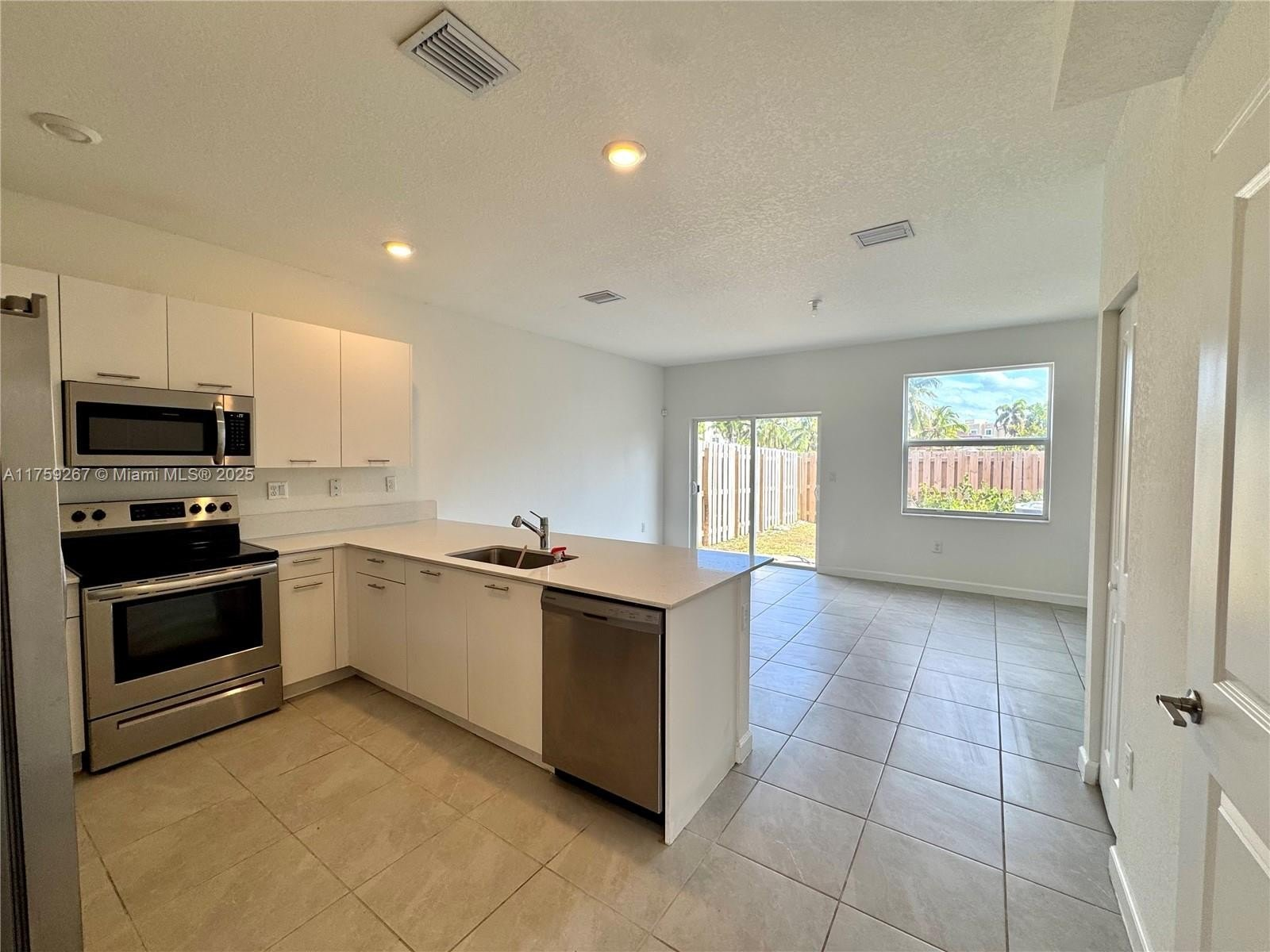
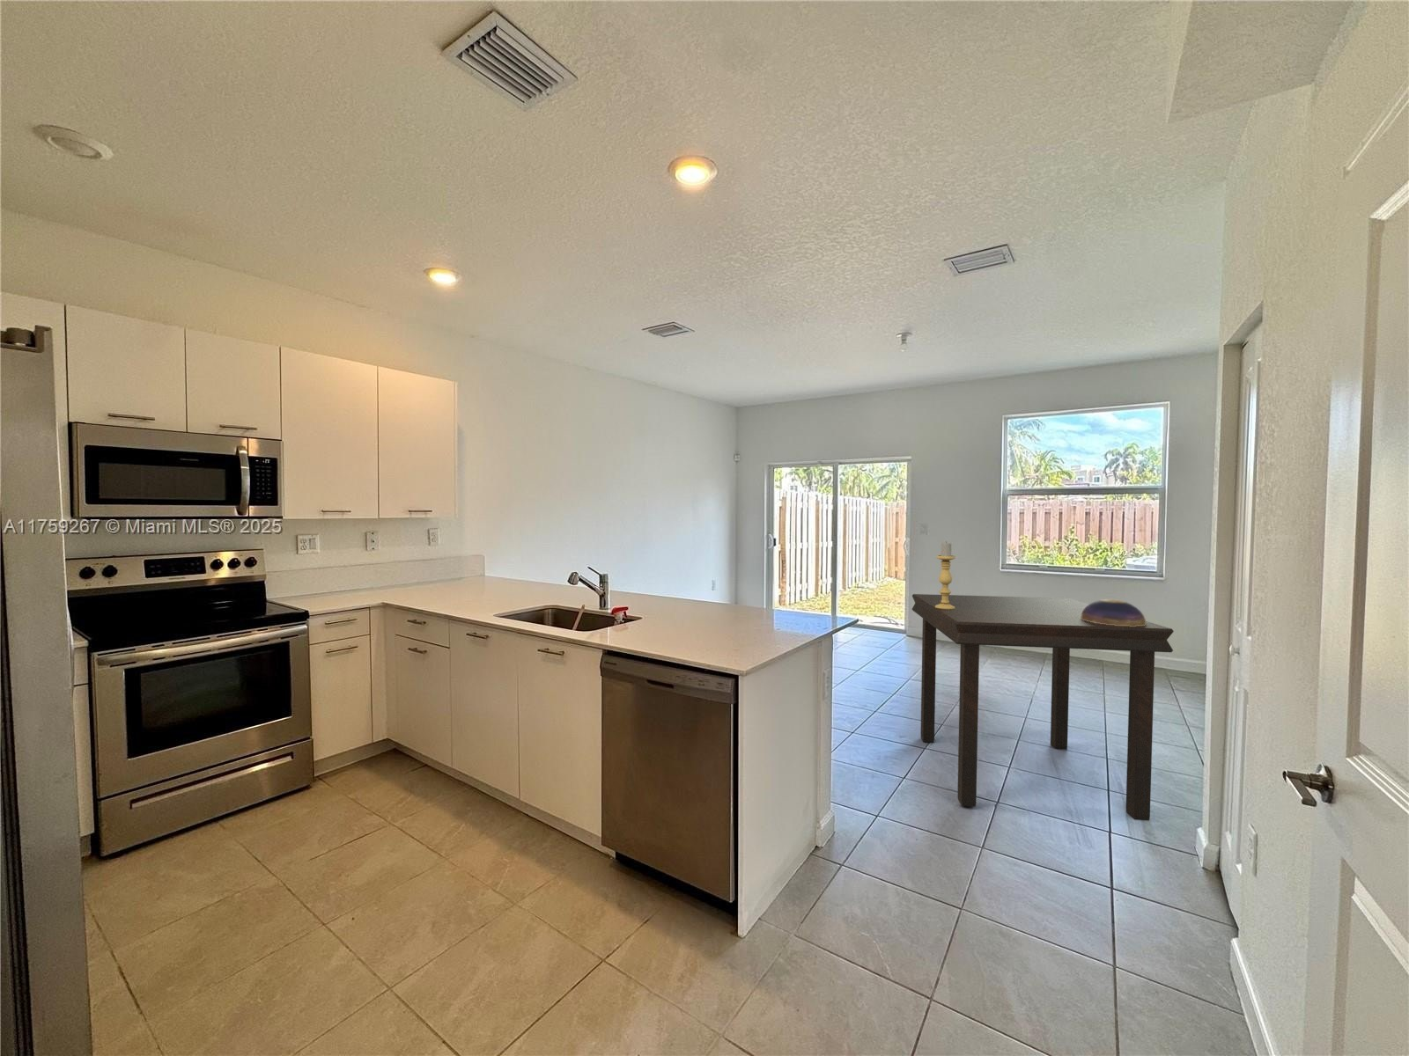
+ decorative bowl (1113, 609)
+ dining table (1052, 690)
+ candle holder (945, 573)
